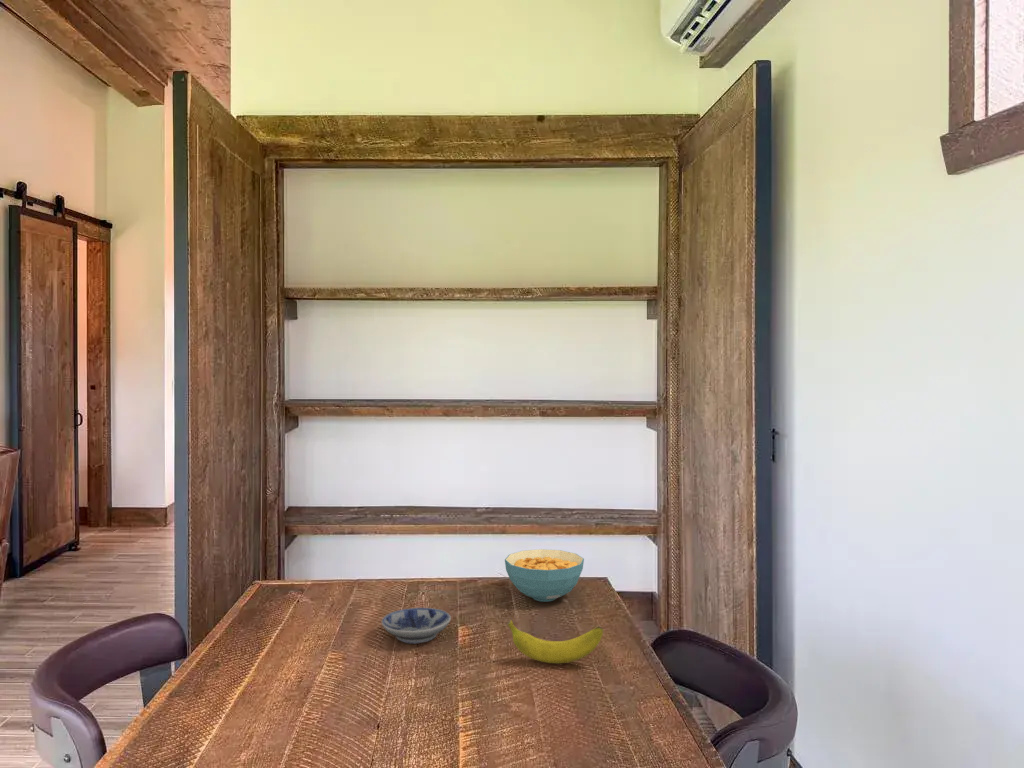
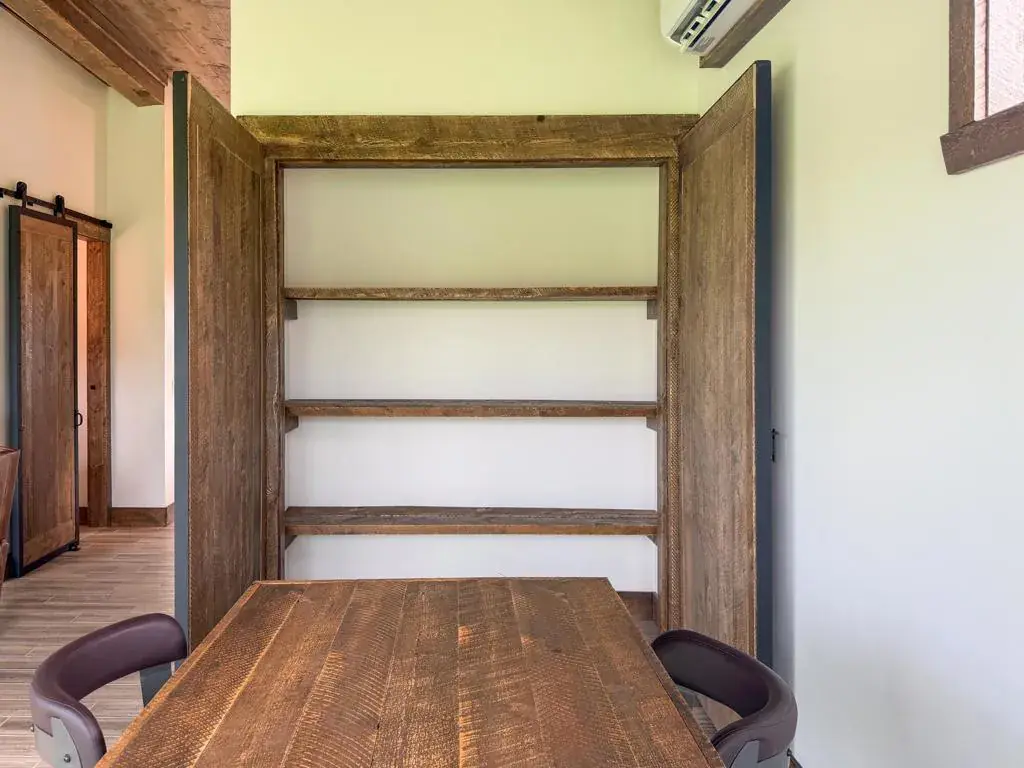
- bowl (416, 626)
- cereal bowl (544, 578)
- banana (554, 642)
